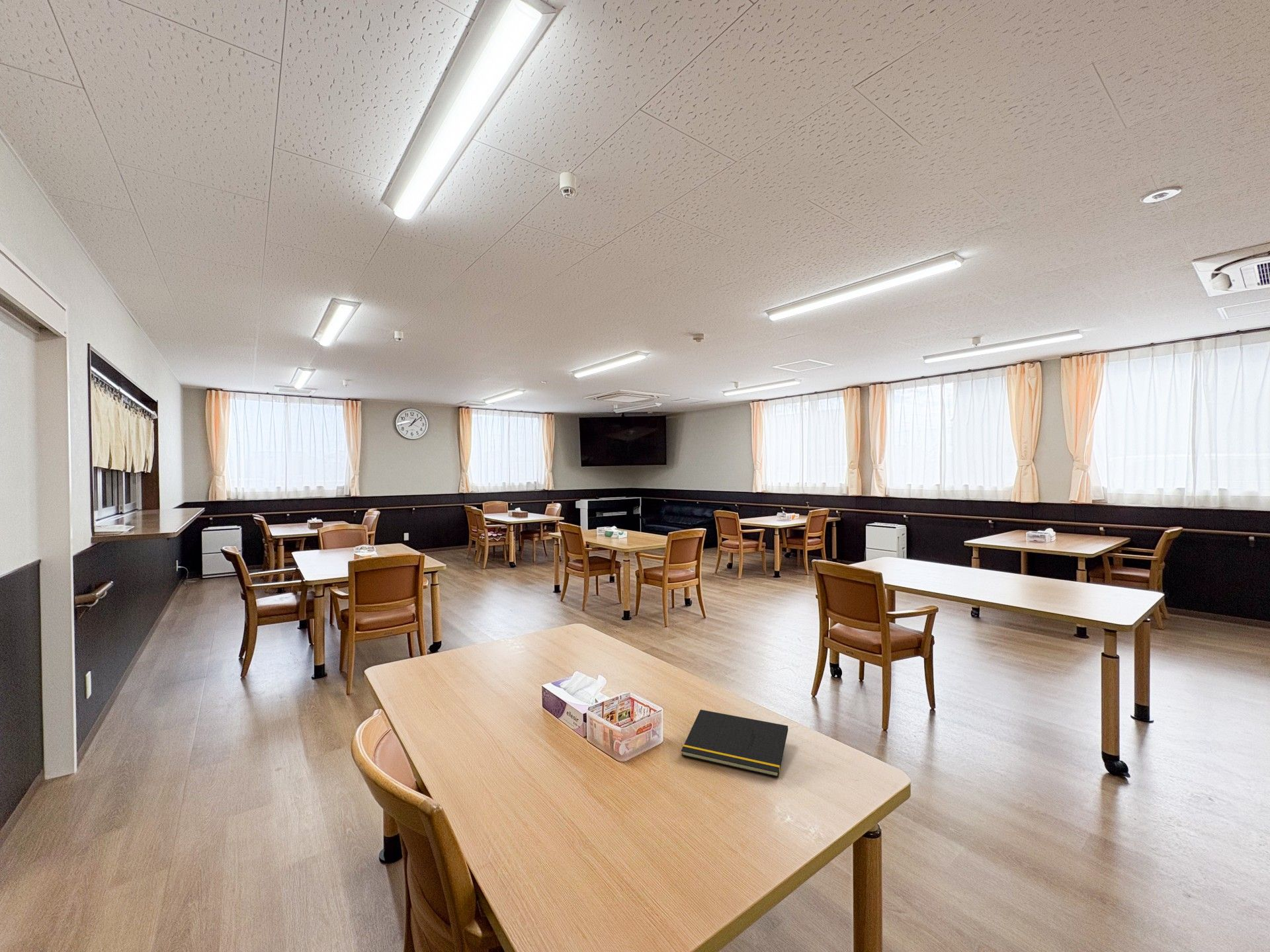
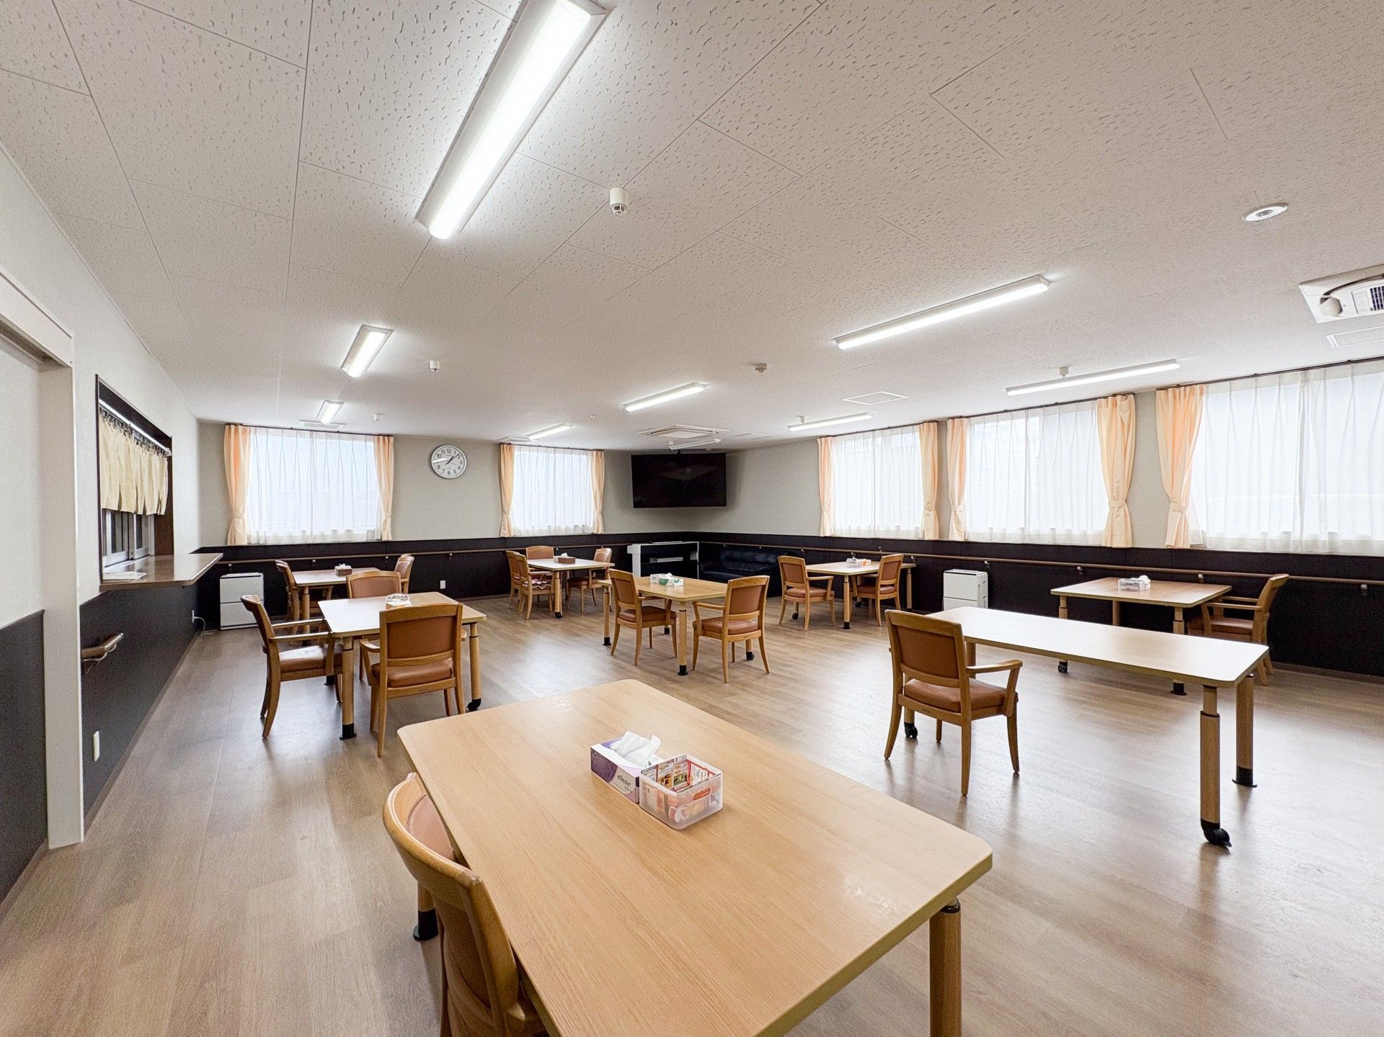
- notepad (736, 740)
